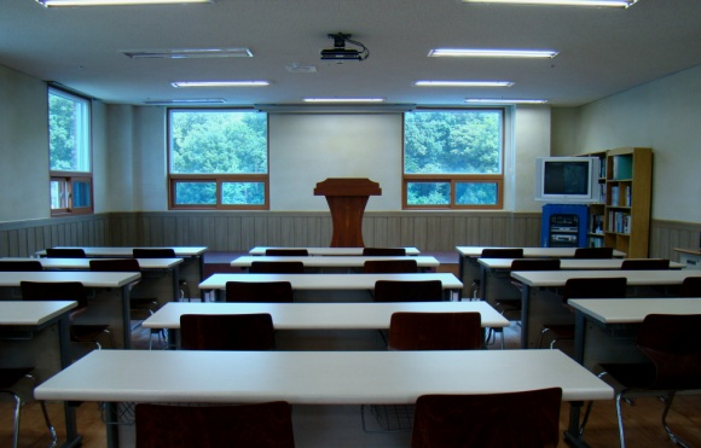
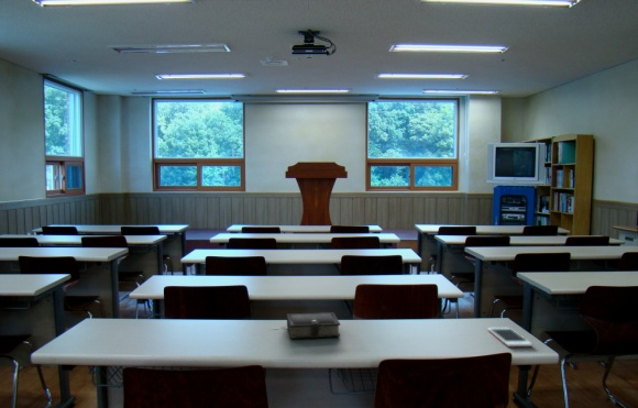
+ book (304, 324)
+ cell phone (508, 337)
